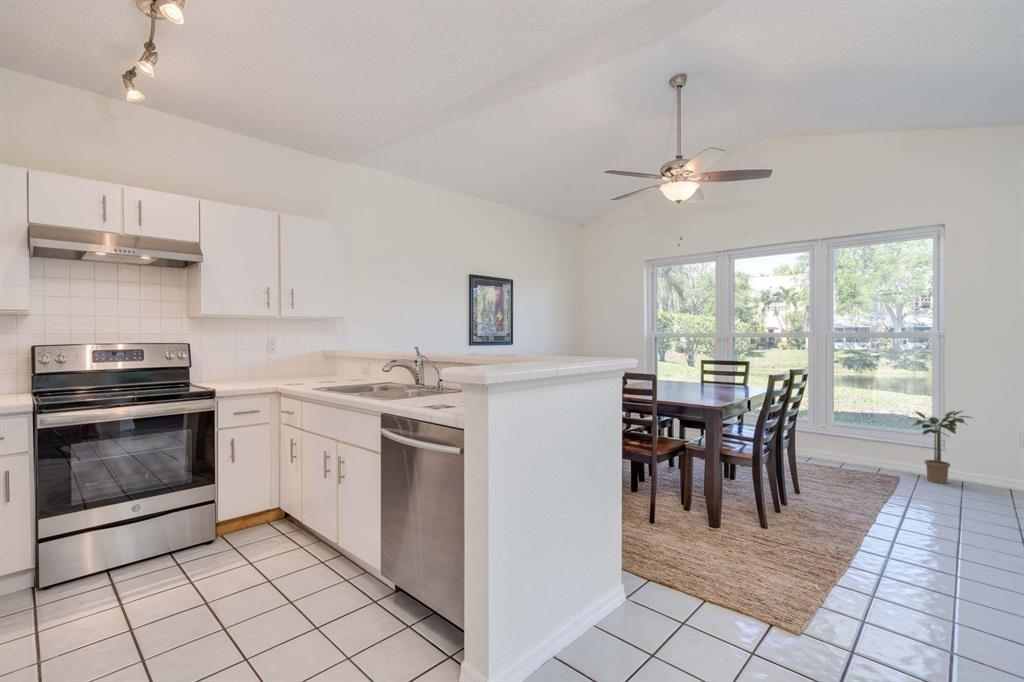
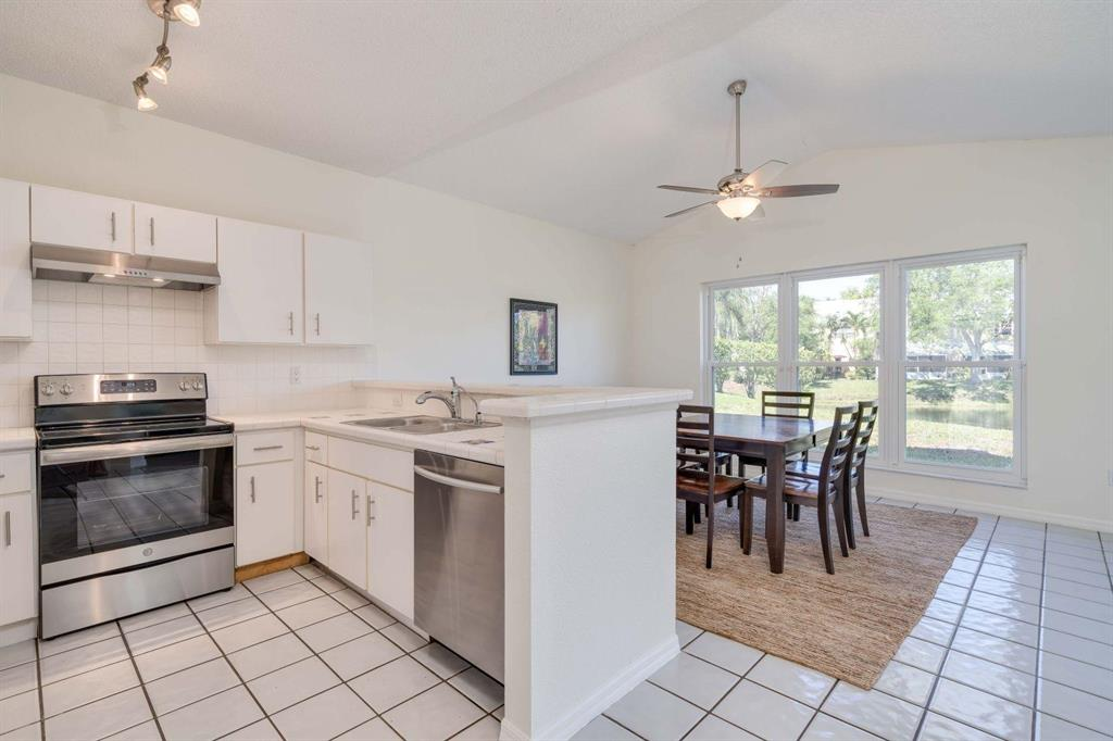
- potted plant (939, 444)
